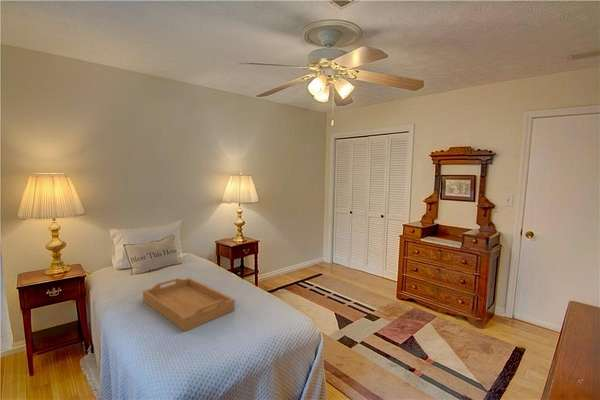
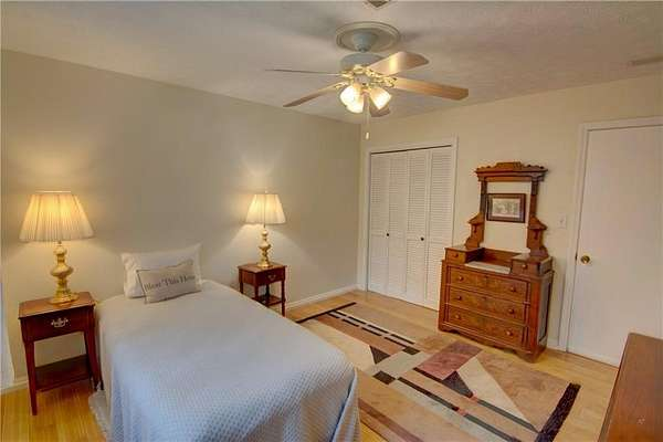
- serving tray (187, 298)
